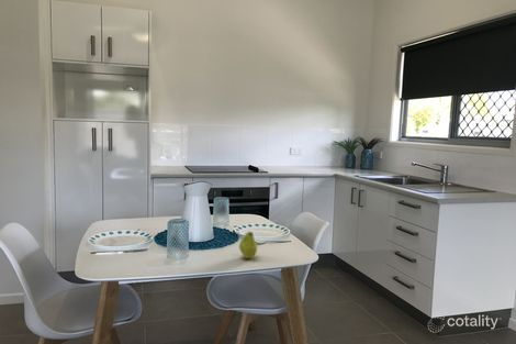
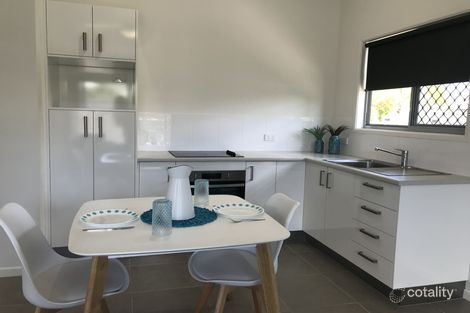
- fruit (248, 244)
